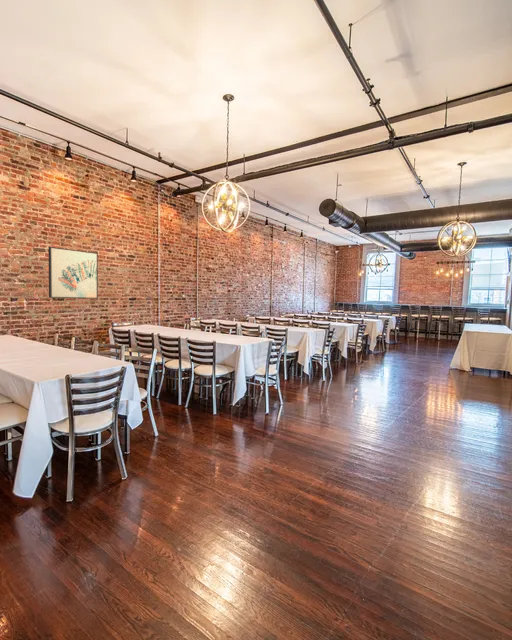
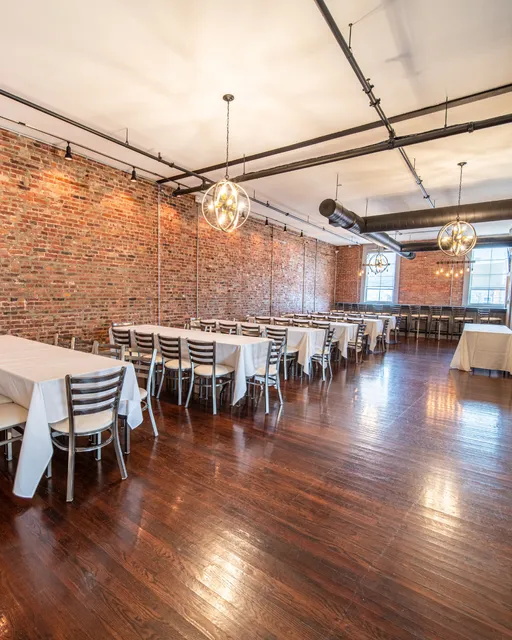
- wall art (74, 274)
